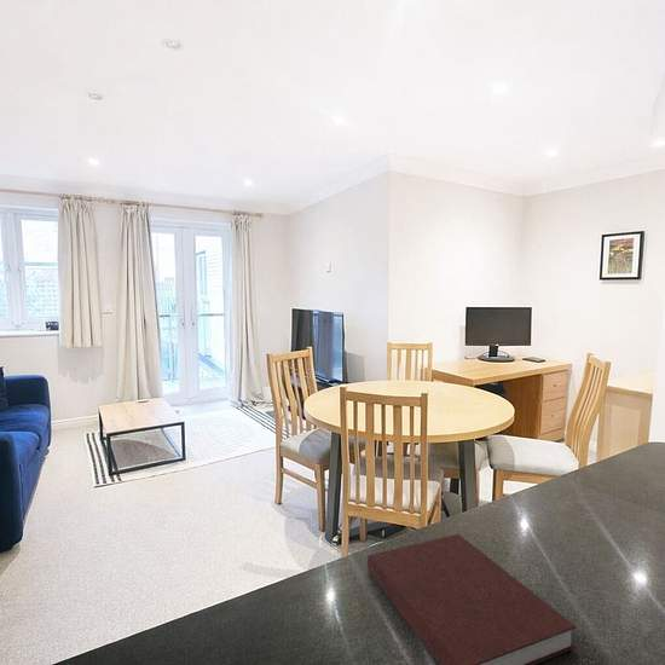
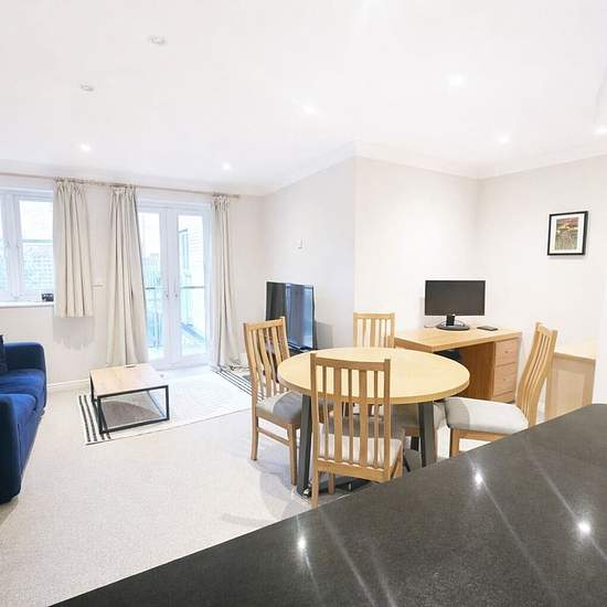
- notebook (458, 596)
